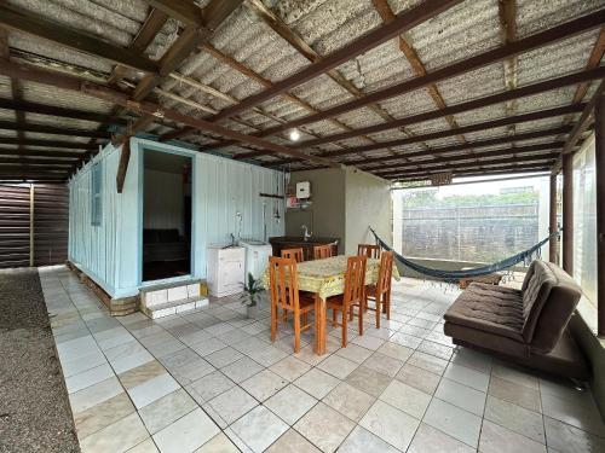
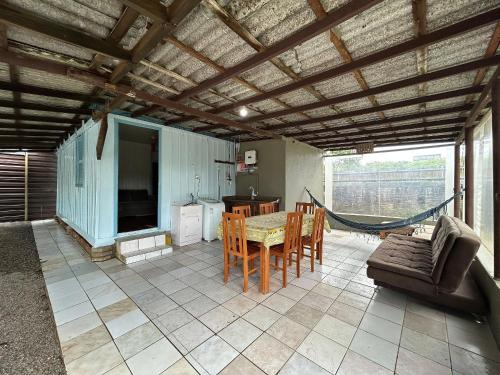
- indoor plant (253, 295)
